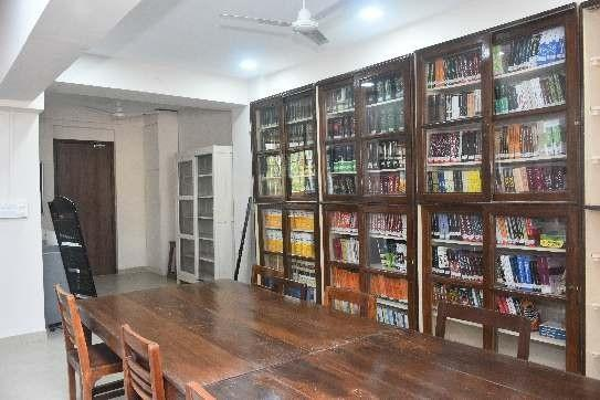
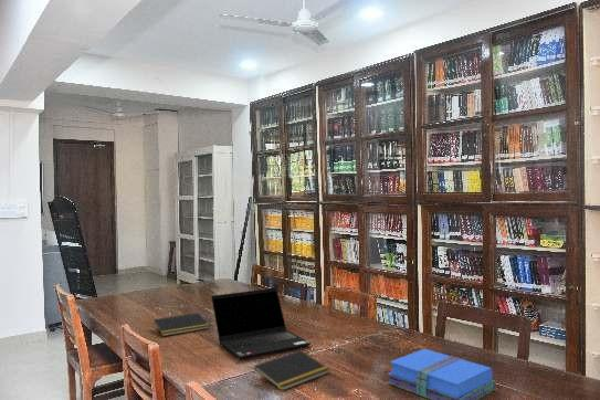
+ books (440, 375)
+ notepad (292, 369)
+ notepad (181, 324)
+ laptop computer (260, 319)
